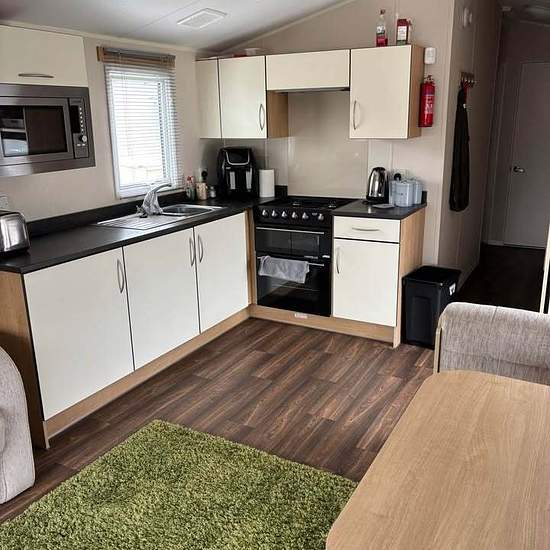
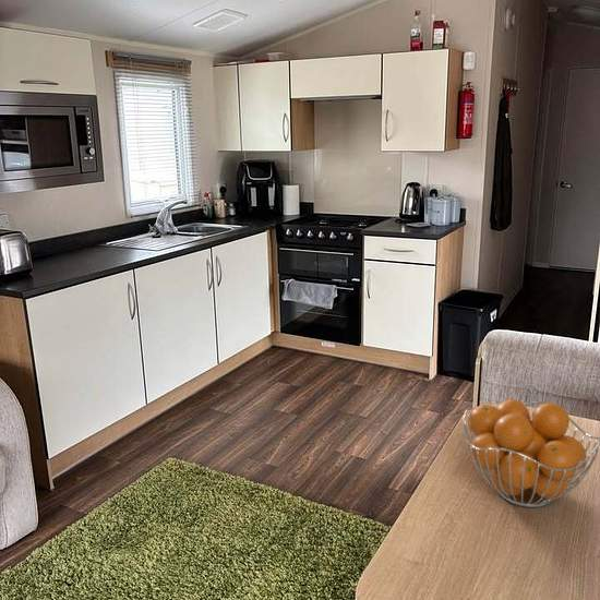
+ fruit basket (527, 451)
